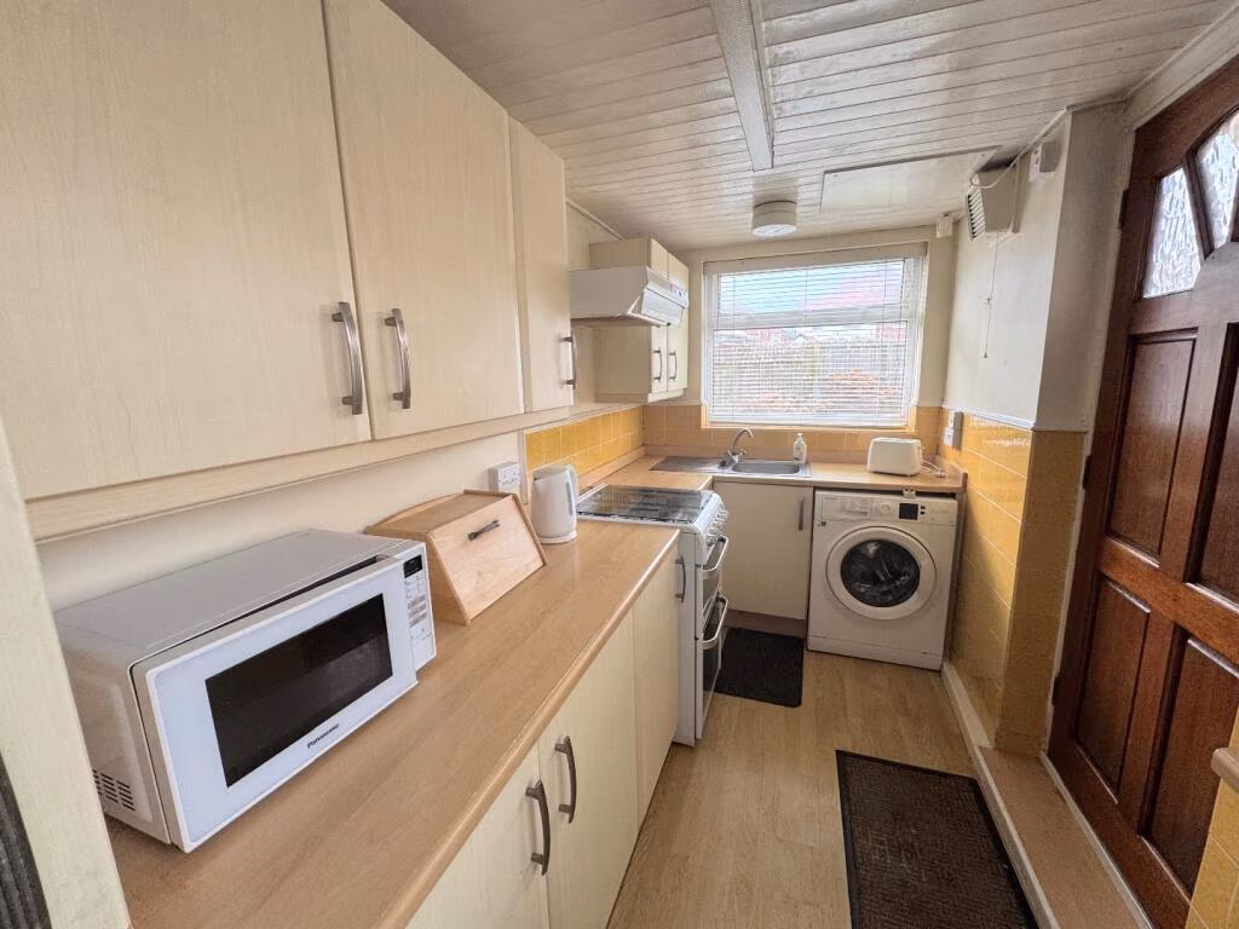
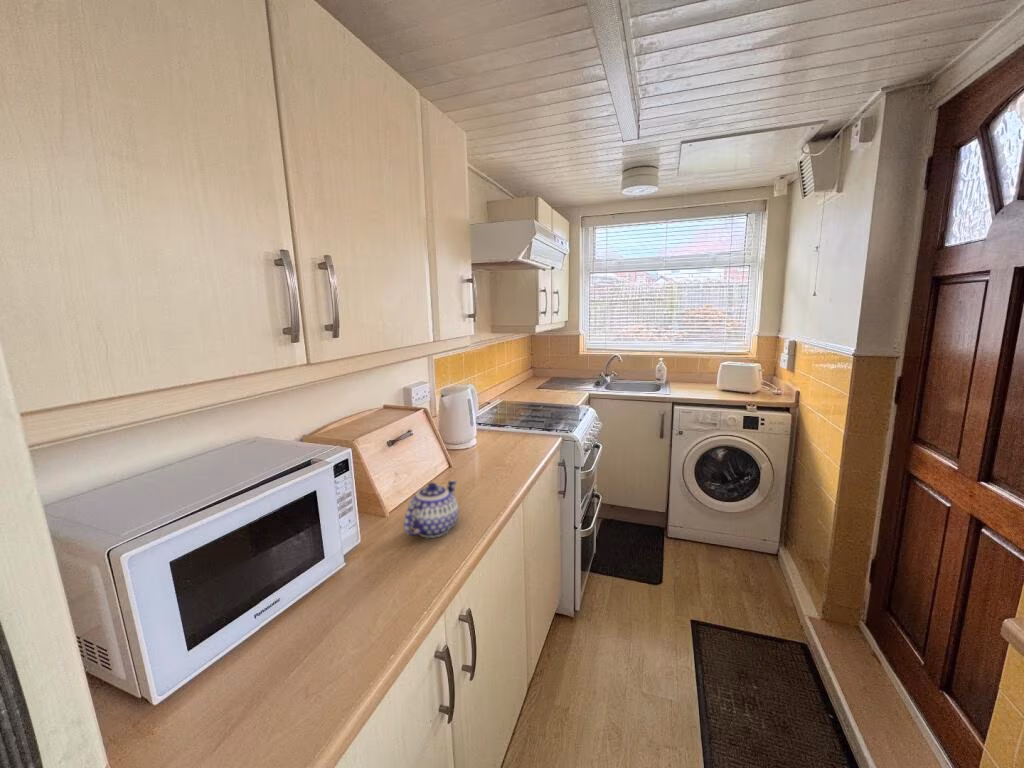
+ teapot (432, 506)
